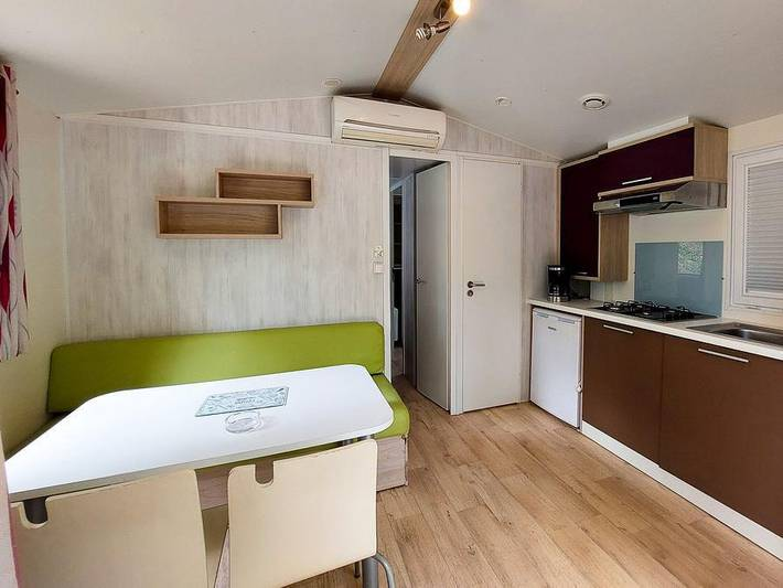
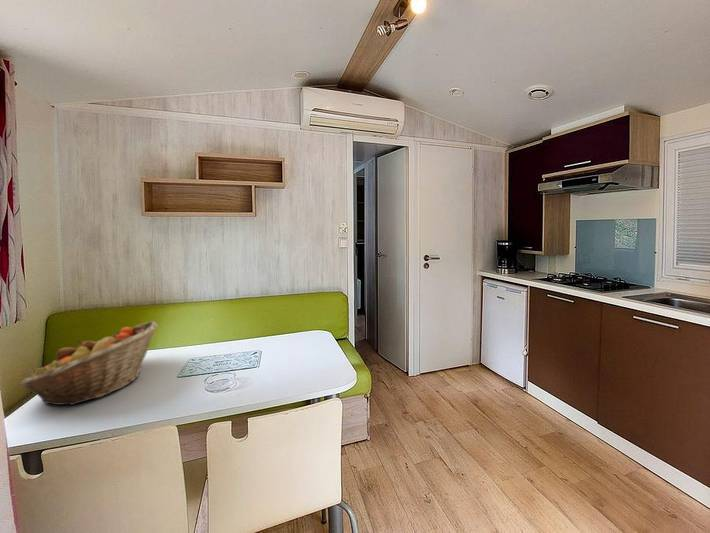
+ fruit basket (99, 358)
